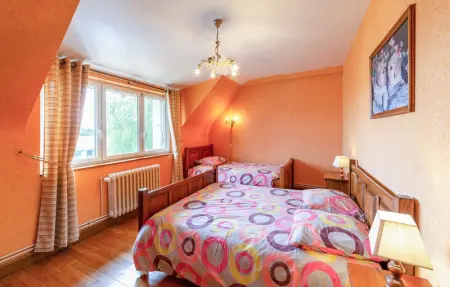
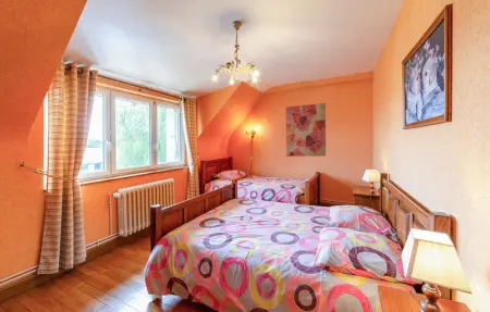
+ wall art (305, 130)
